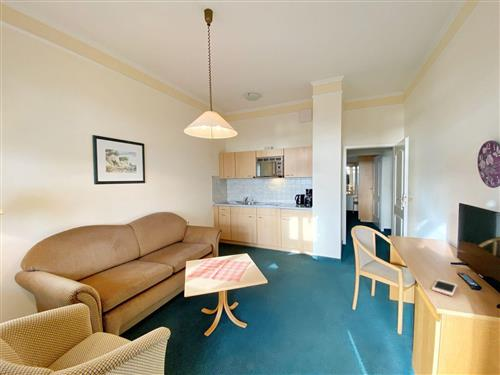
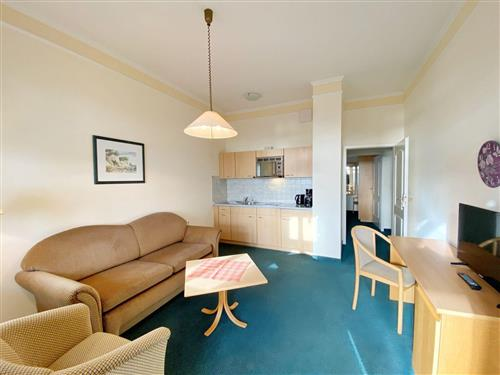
- cell phone (444, 287)
